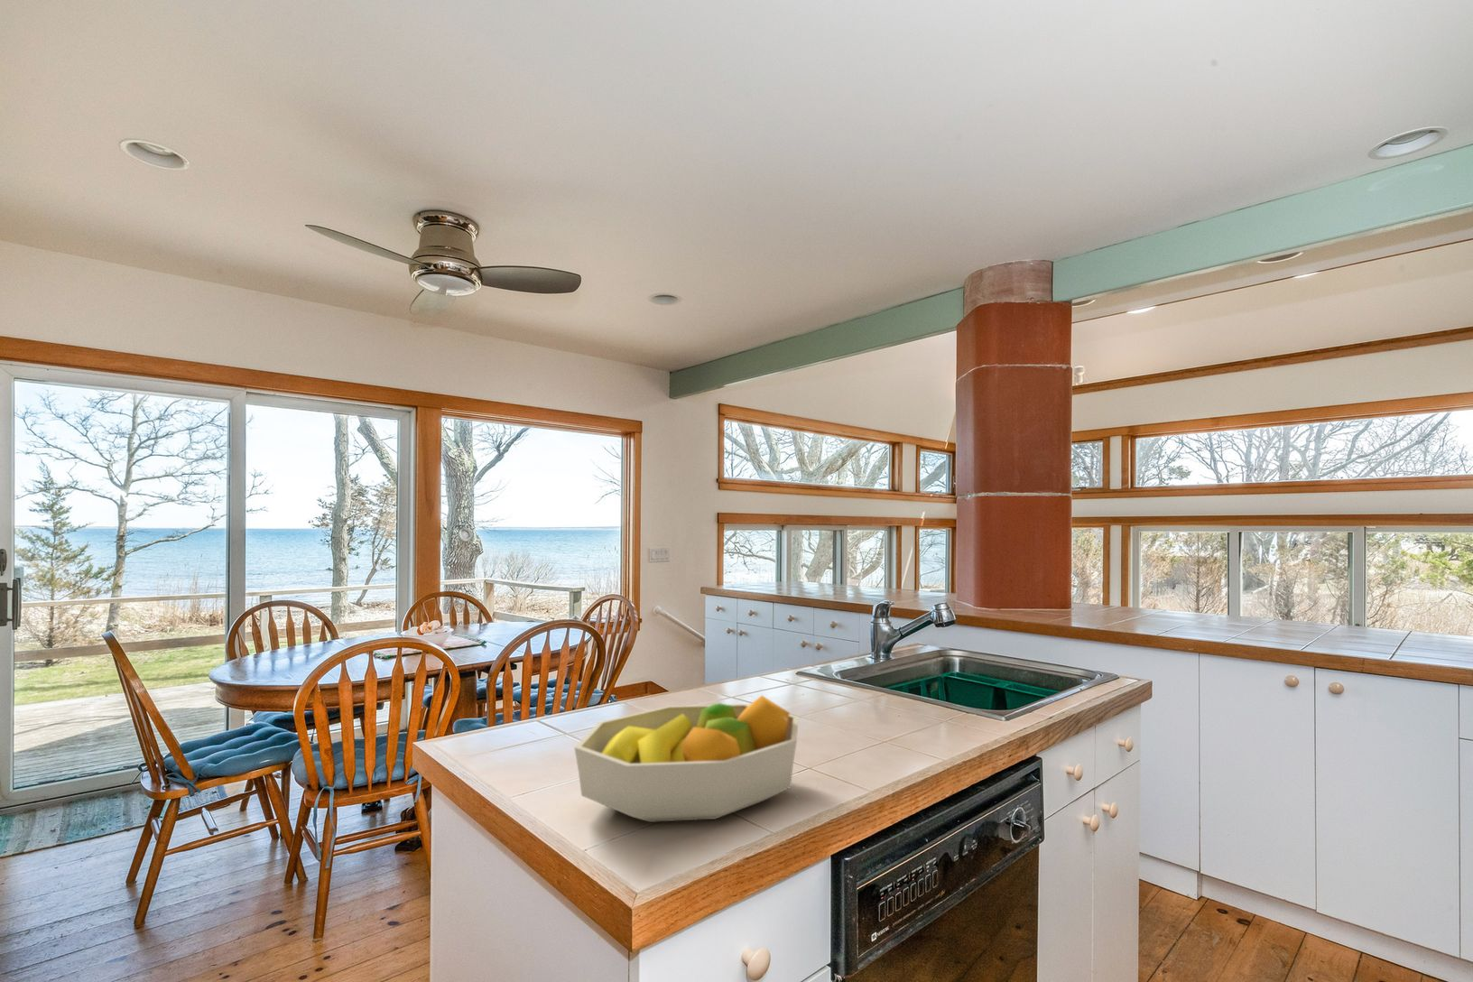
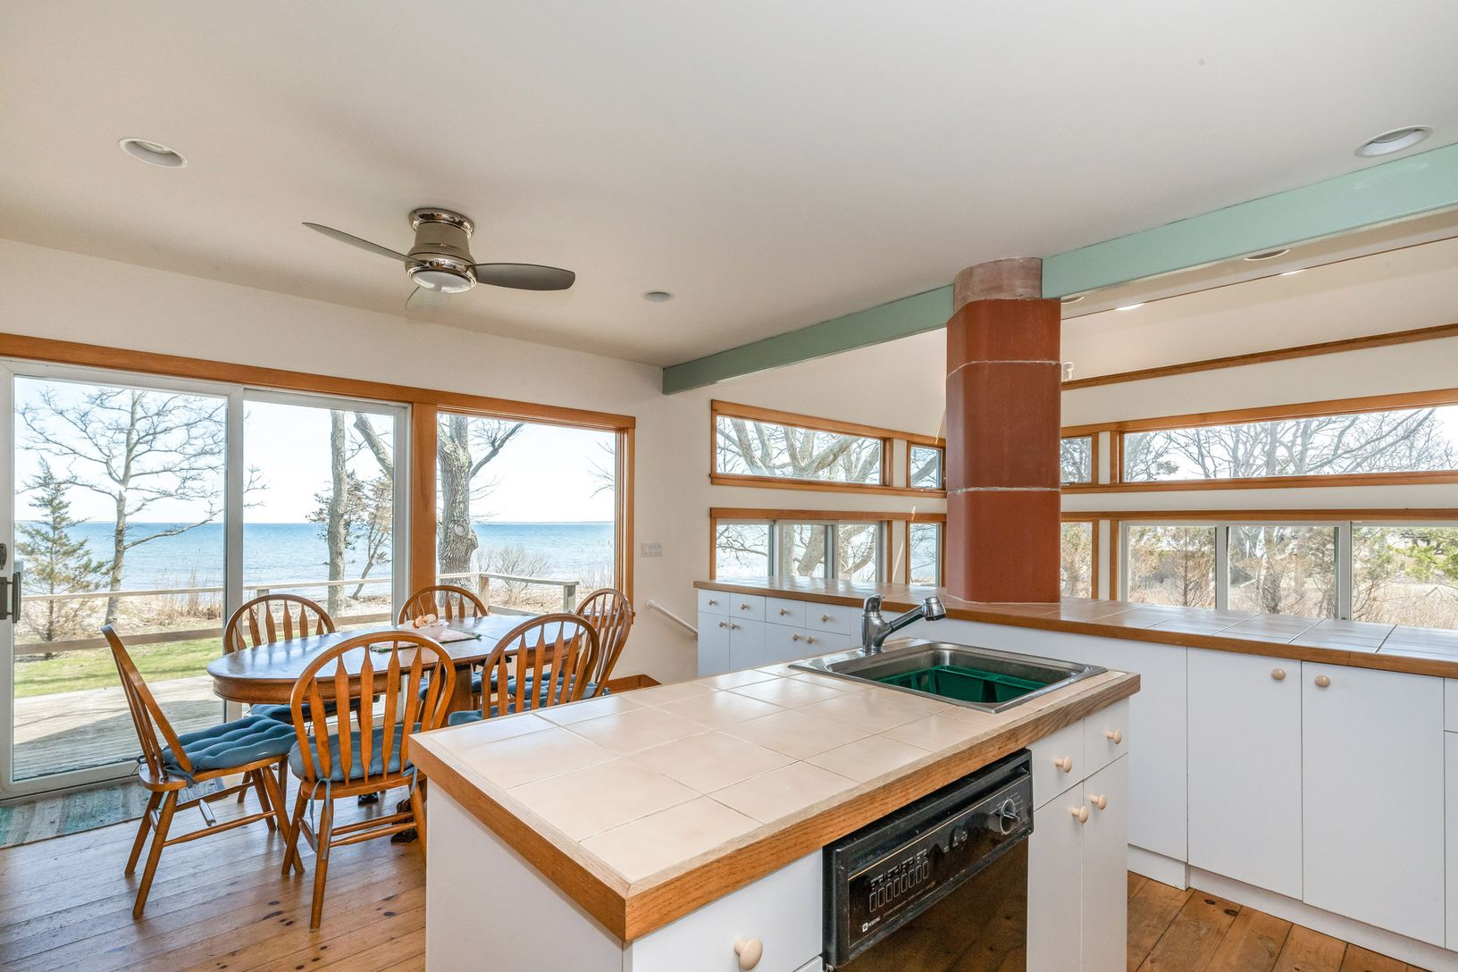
- fruit bowl (693, 747)
